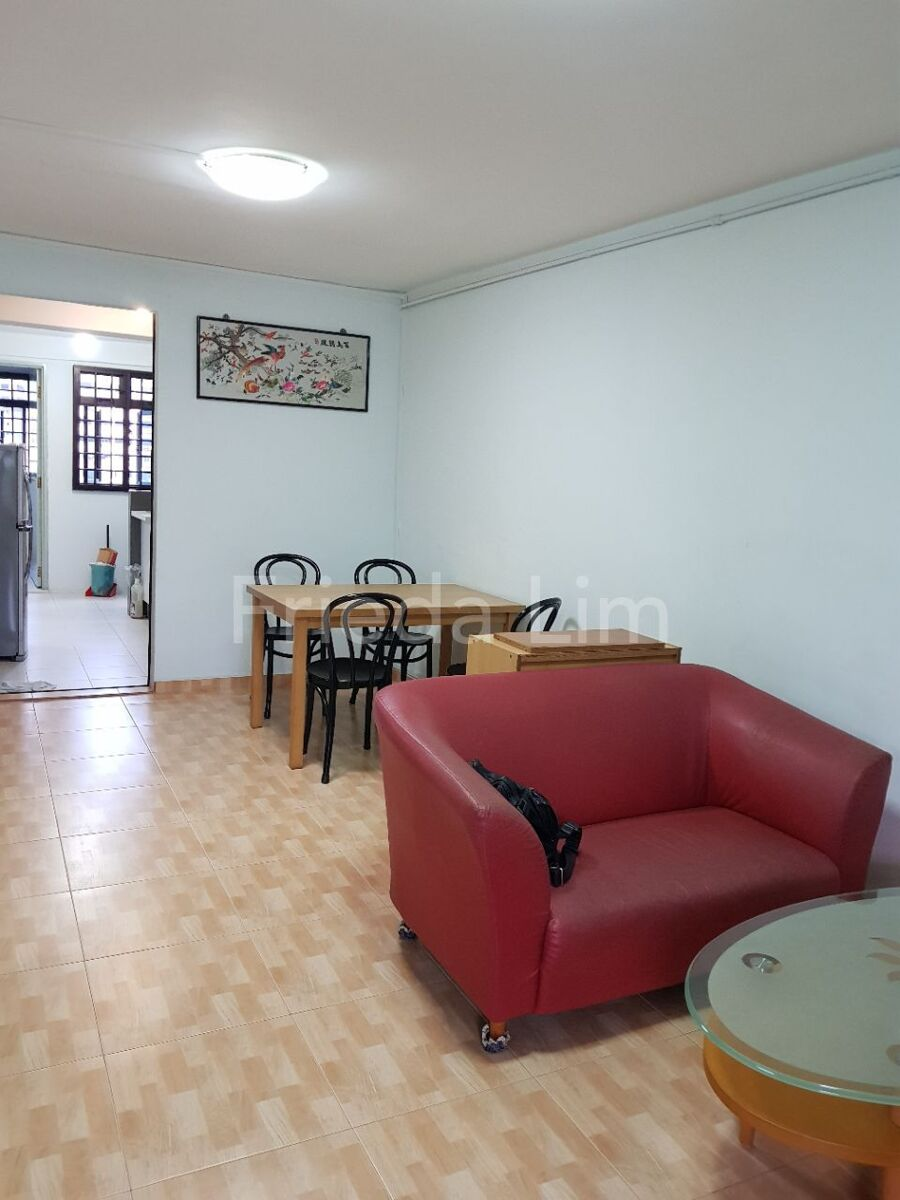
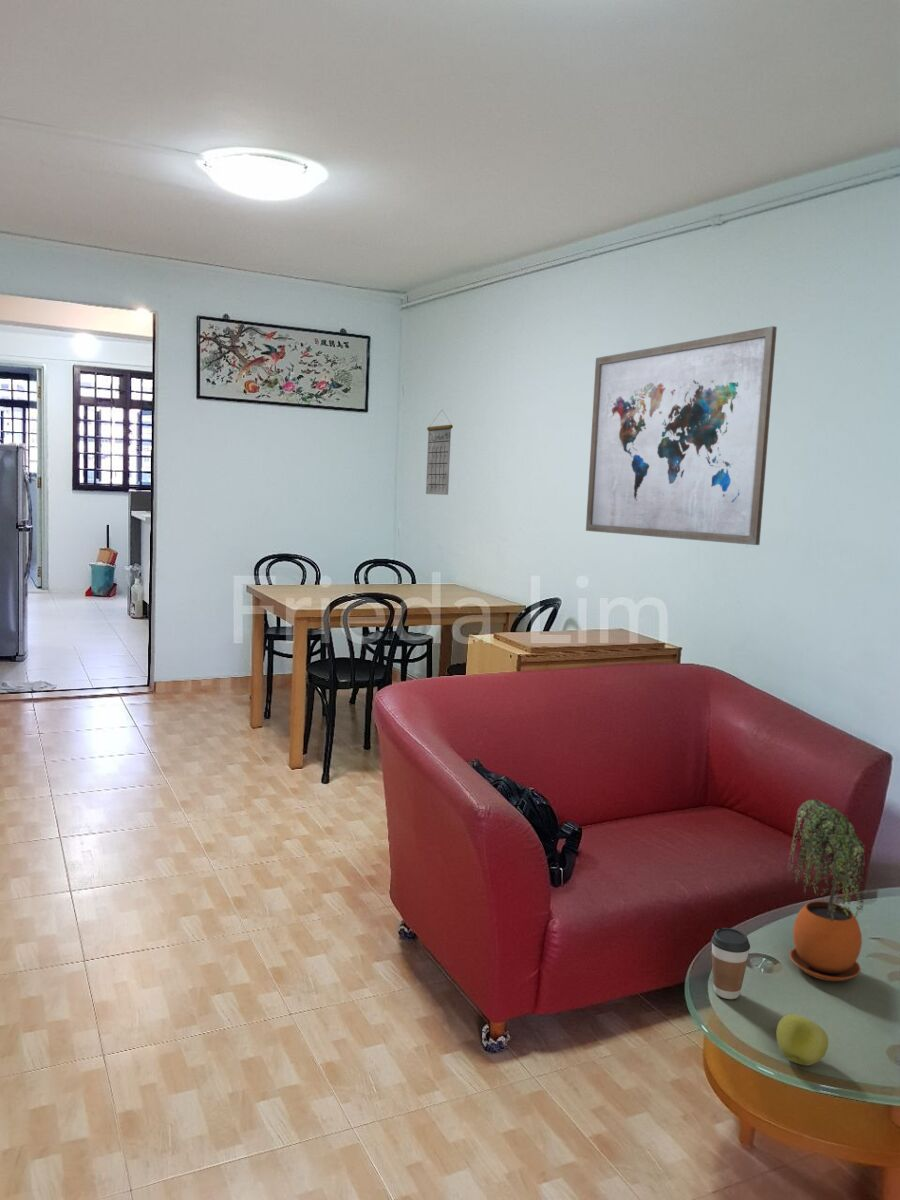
+ apple (801, 1038)
+ coffee cup (728, 964)
+ calendar (438, 452)
+ potted plant (824, 889)
+ wall art (669, 441)
